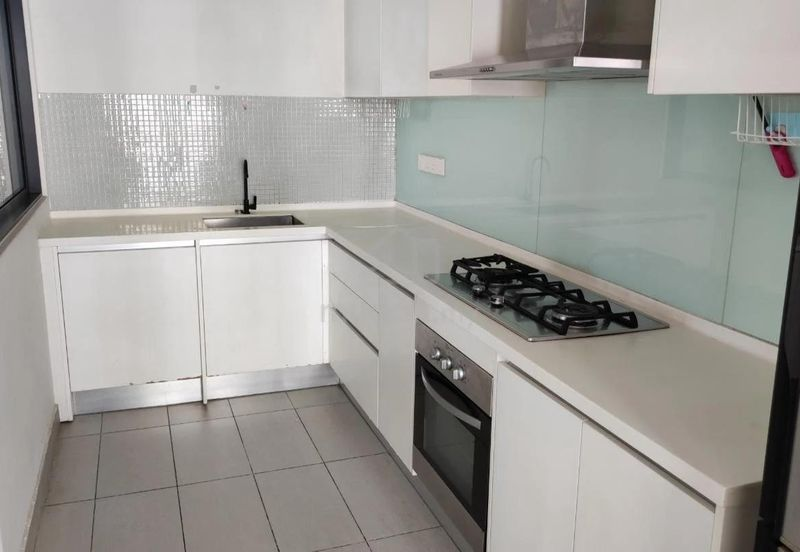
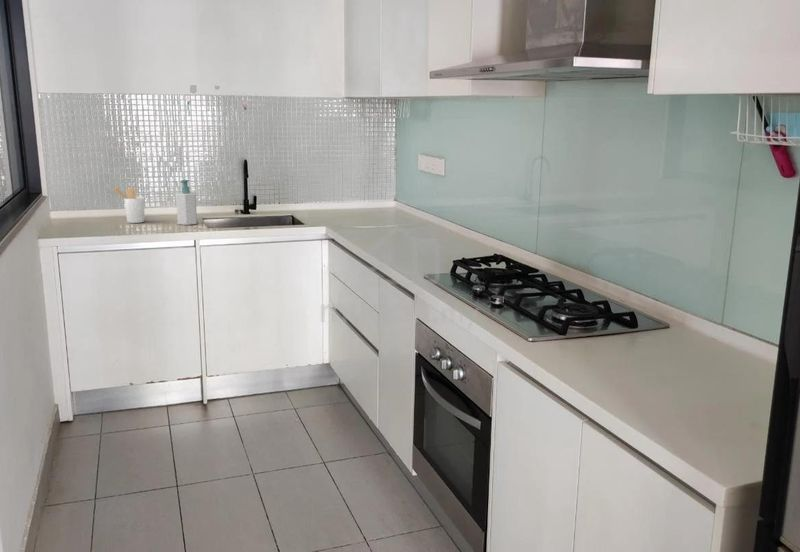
+ utensil holder (129, 204)
+ soap bottle (186, 201)
